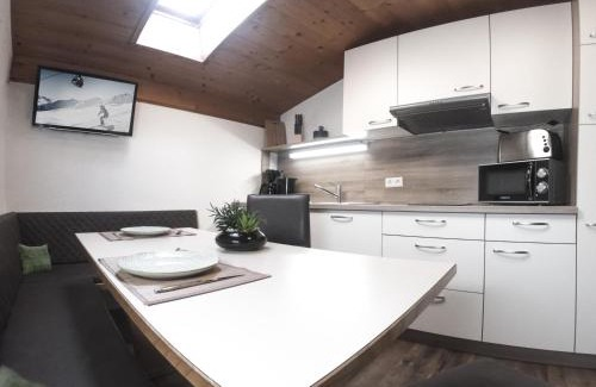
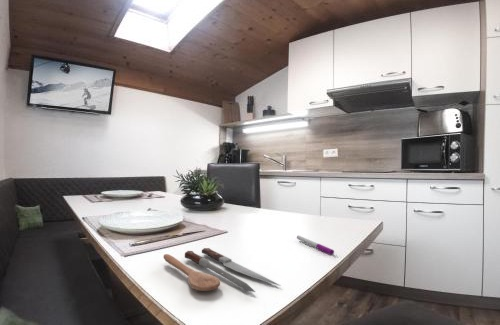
+ pen (313, 243)
+ spoon (212, 270)
